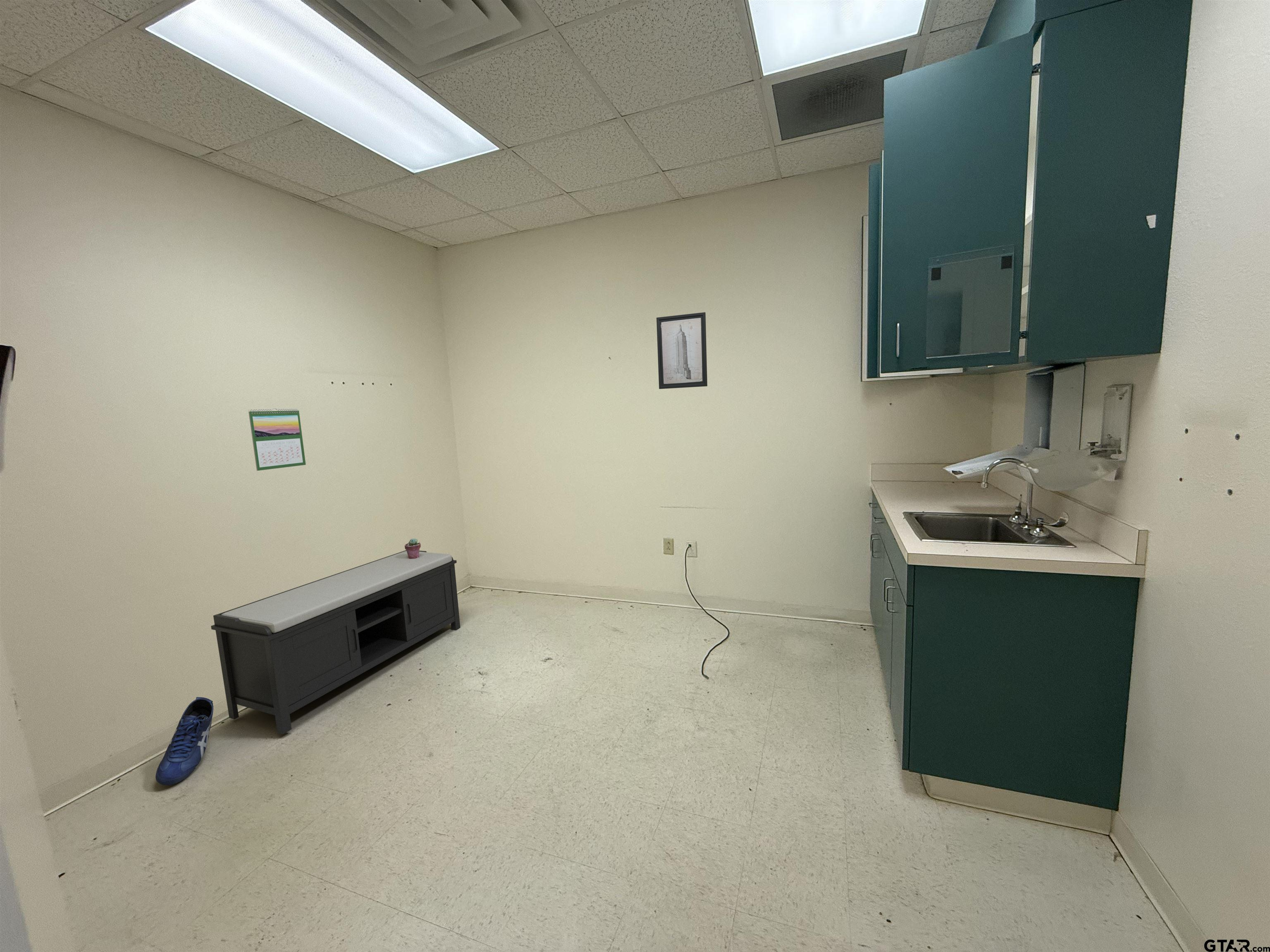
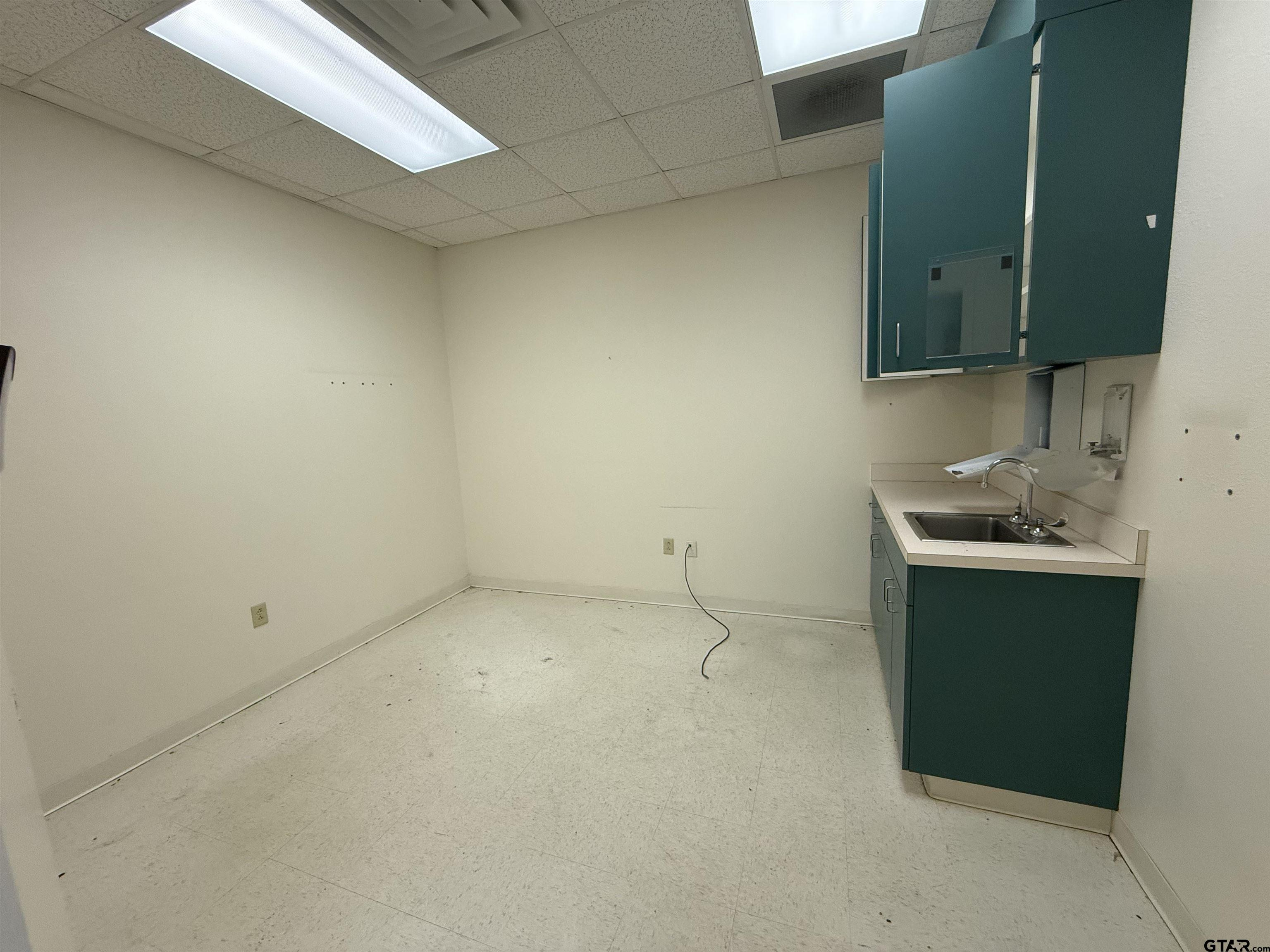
- calendar (278, 438)
- shoe (185, 737)
- bench (358, 624)
- potted succulent (413, 547)
- wall art (682, 352)
